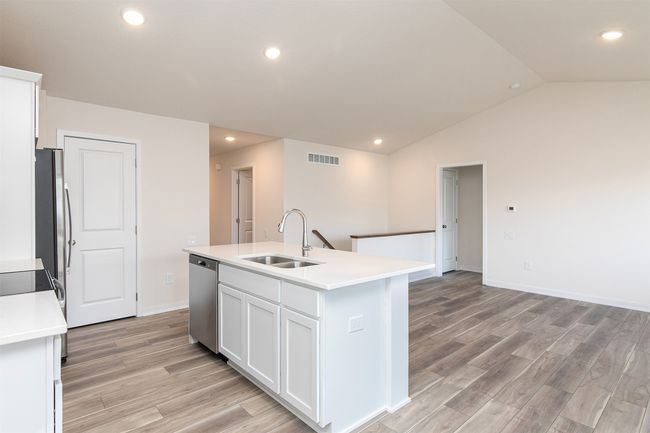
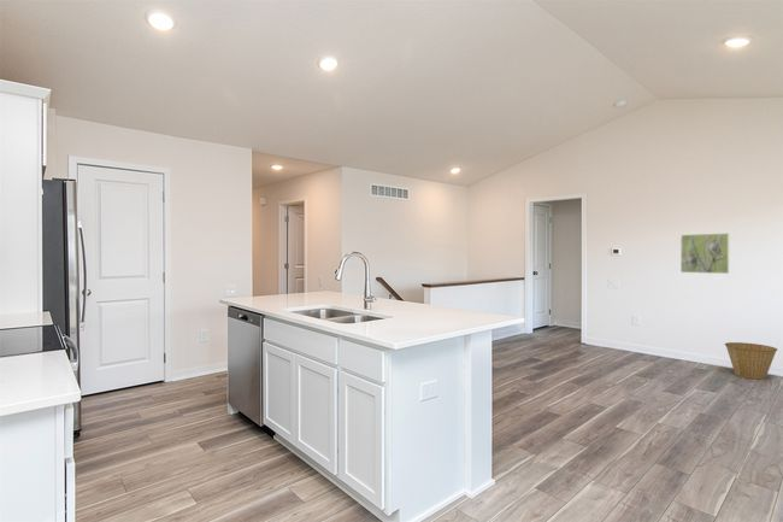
+ basket (749, 360)
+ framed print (703, 253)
